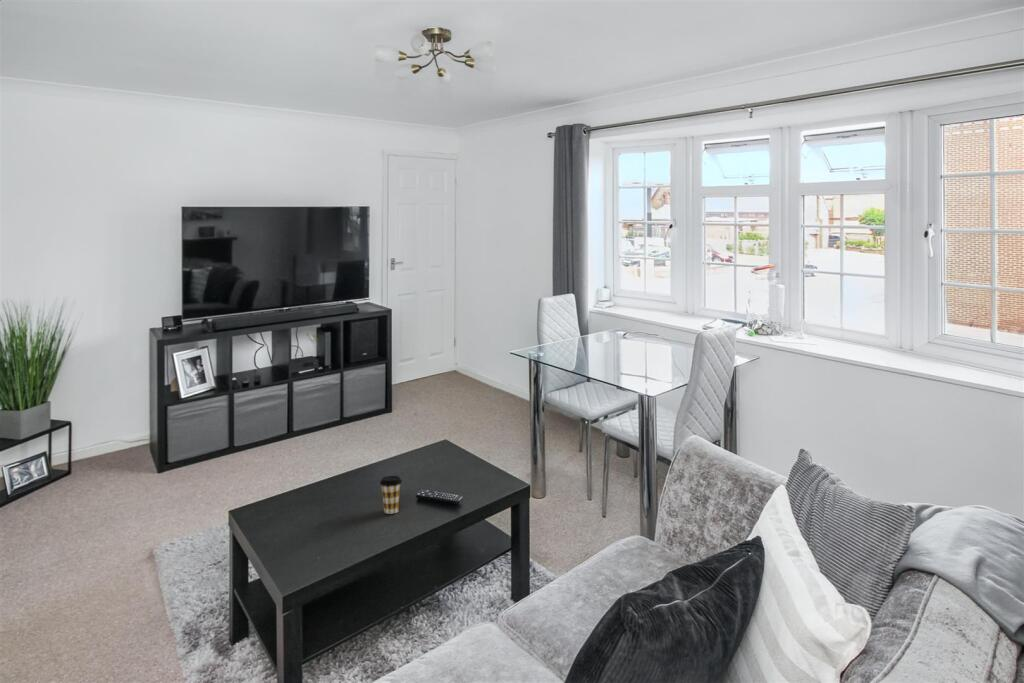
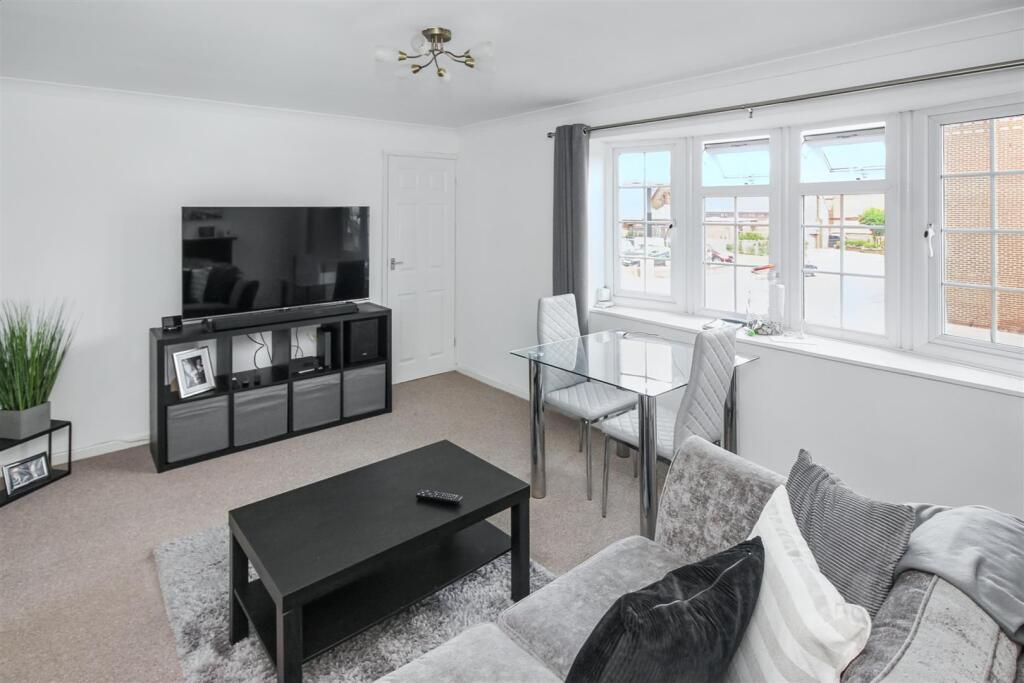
- coffee cup (391, 494)
